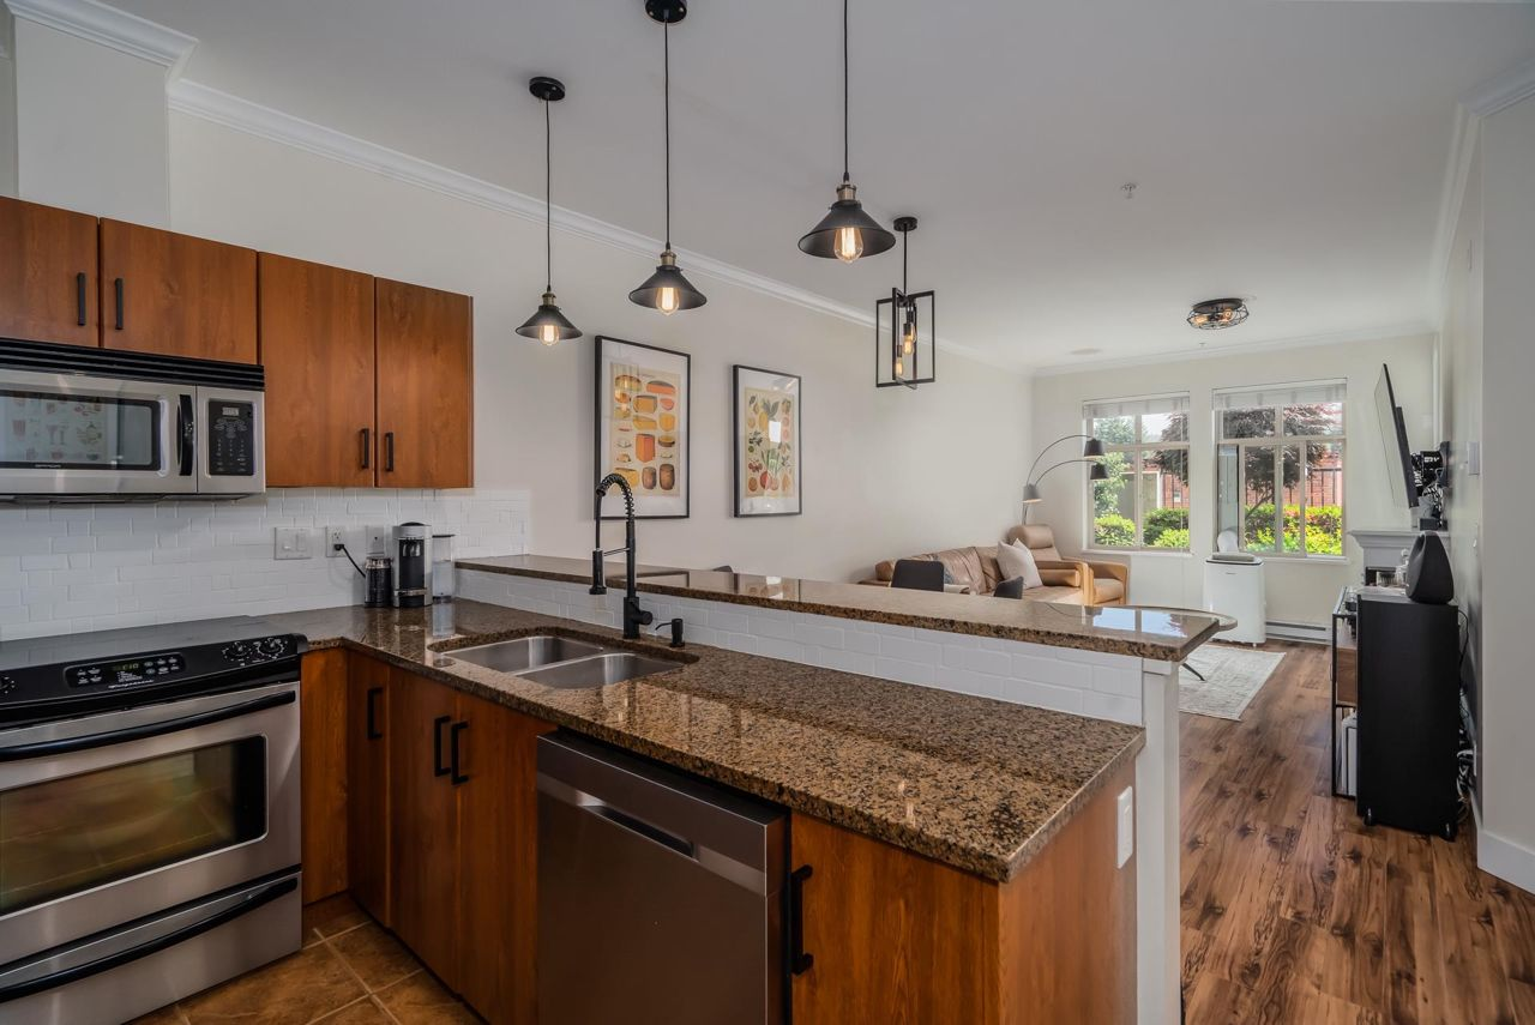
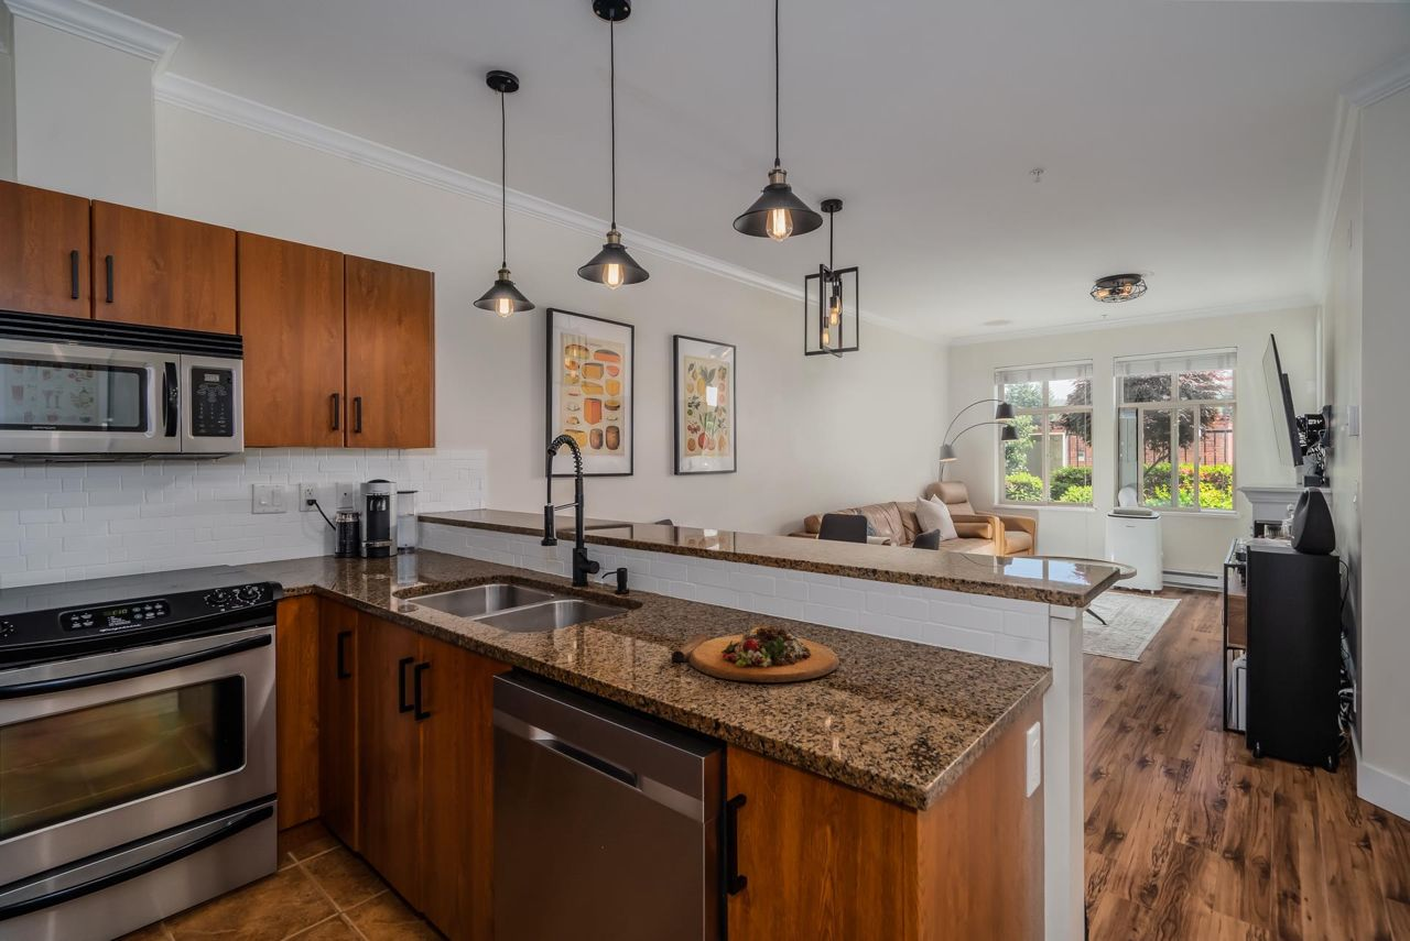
+ cutting board (756, 641)
